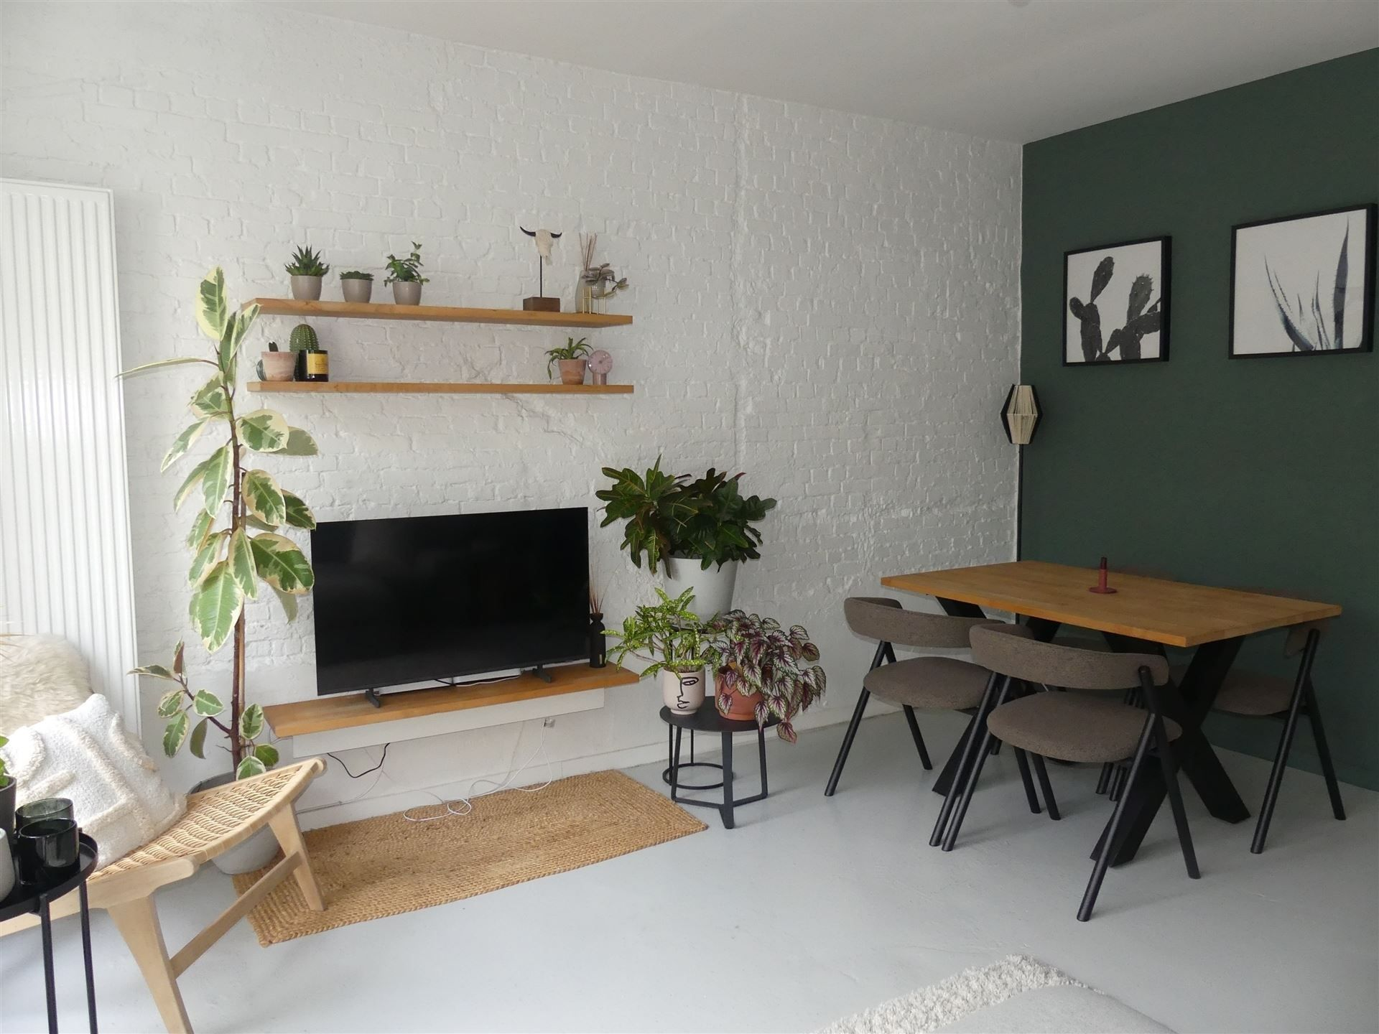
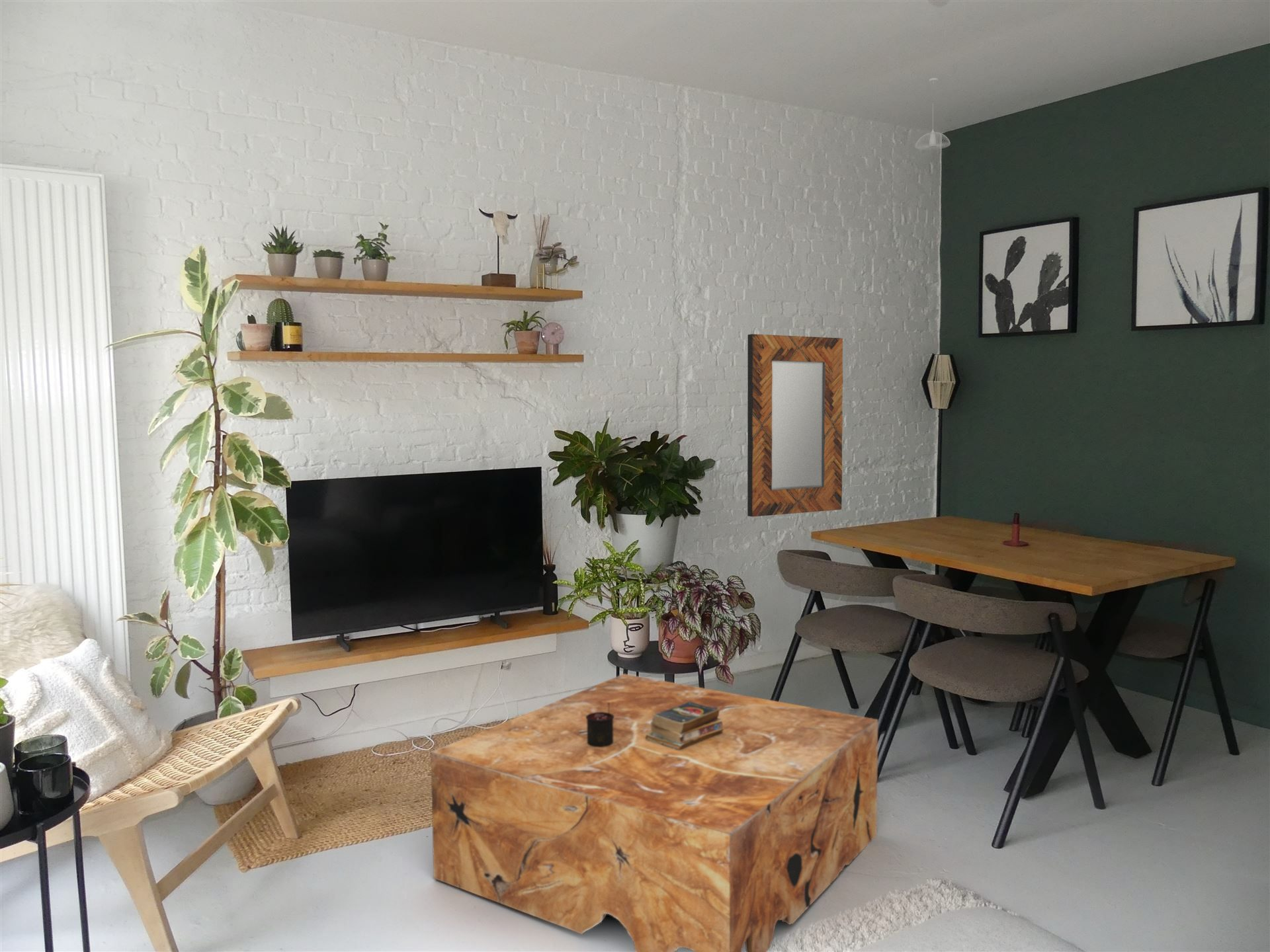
+ home mirror (796, 425)
+ pendant light (933, 113)
+ candle (600, 723)
+ coffee table (665, 795)
+ books (685, 723)
